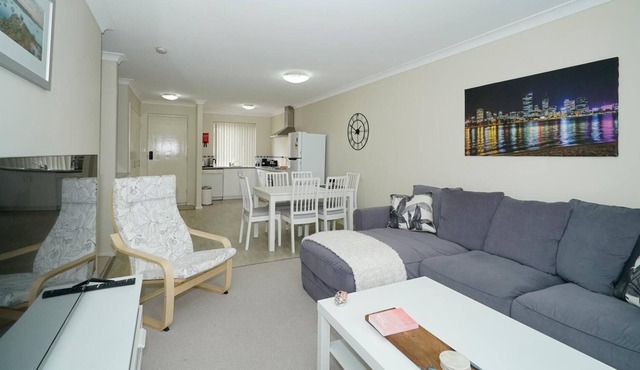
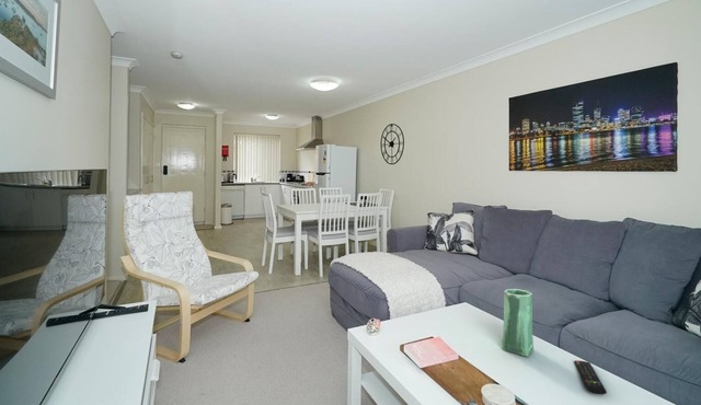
+ remote control (588, 375)
+ vase (517, 320)
